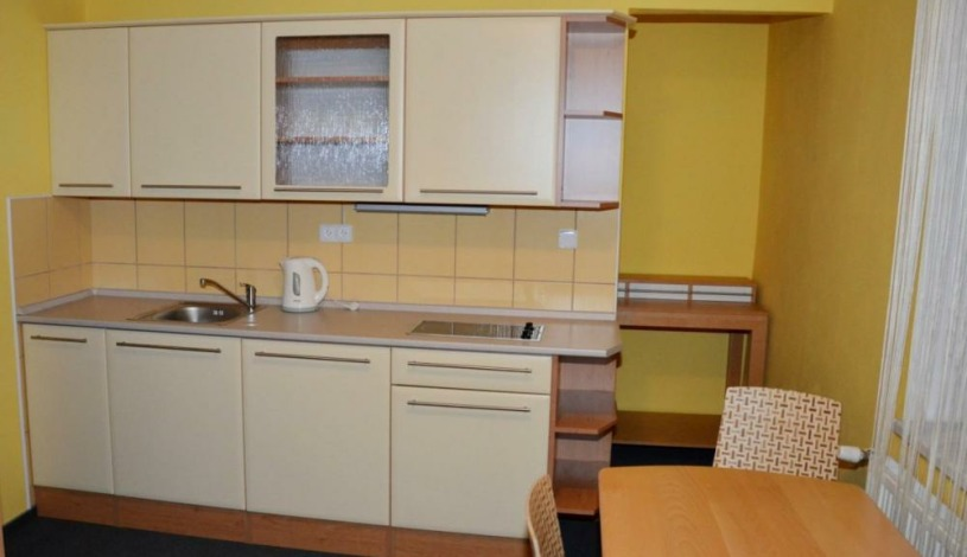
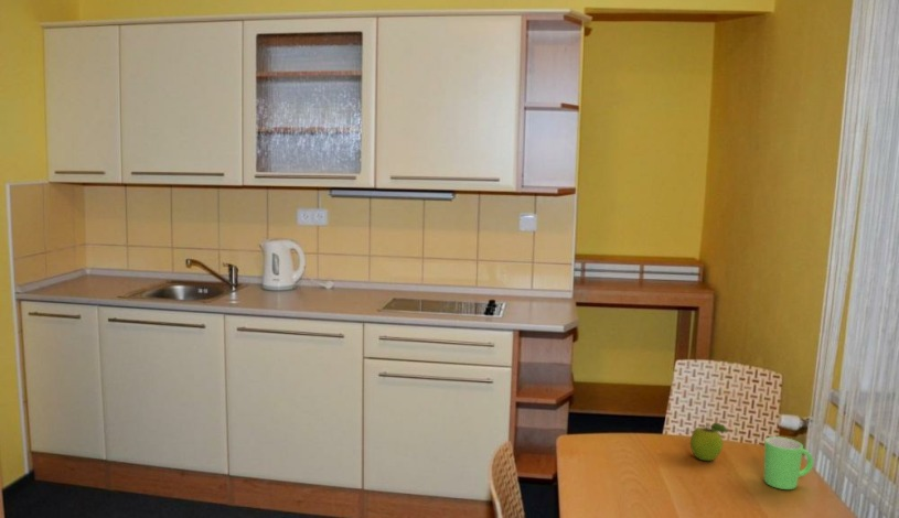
+ fruit (708, 441)
+ mug (789, 463)
